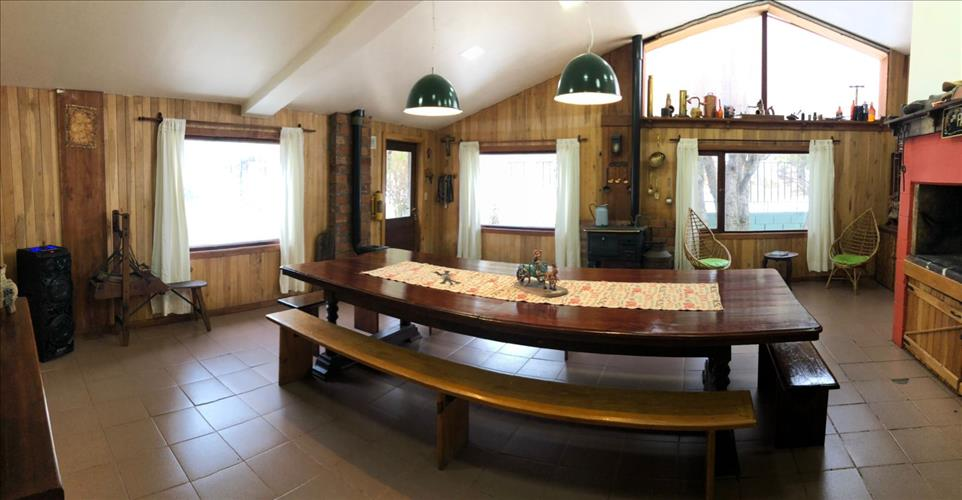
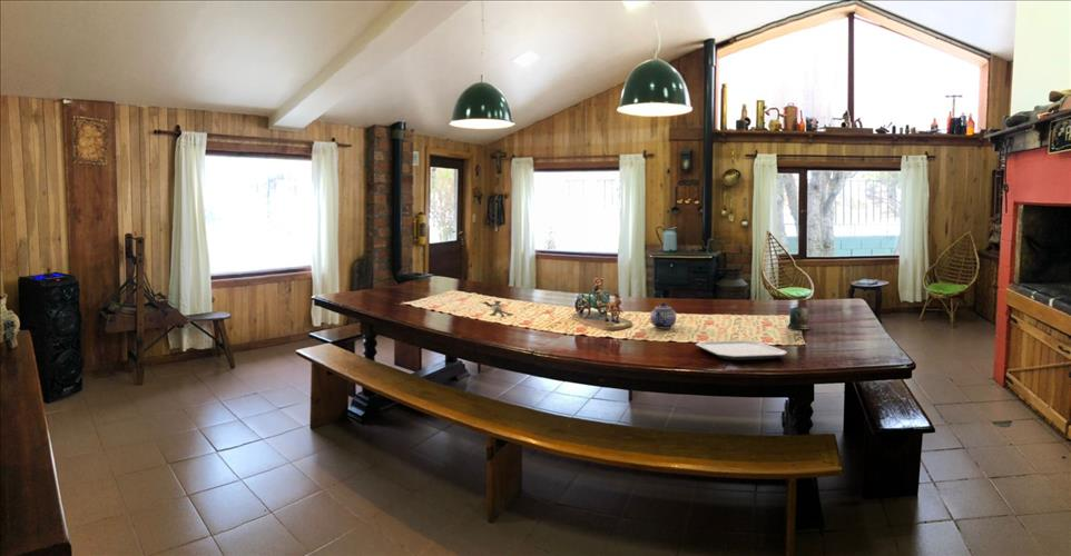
+ teapot (662, 315)
+ mug (798, 316)
+ plate (739, 349)
